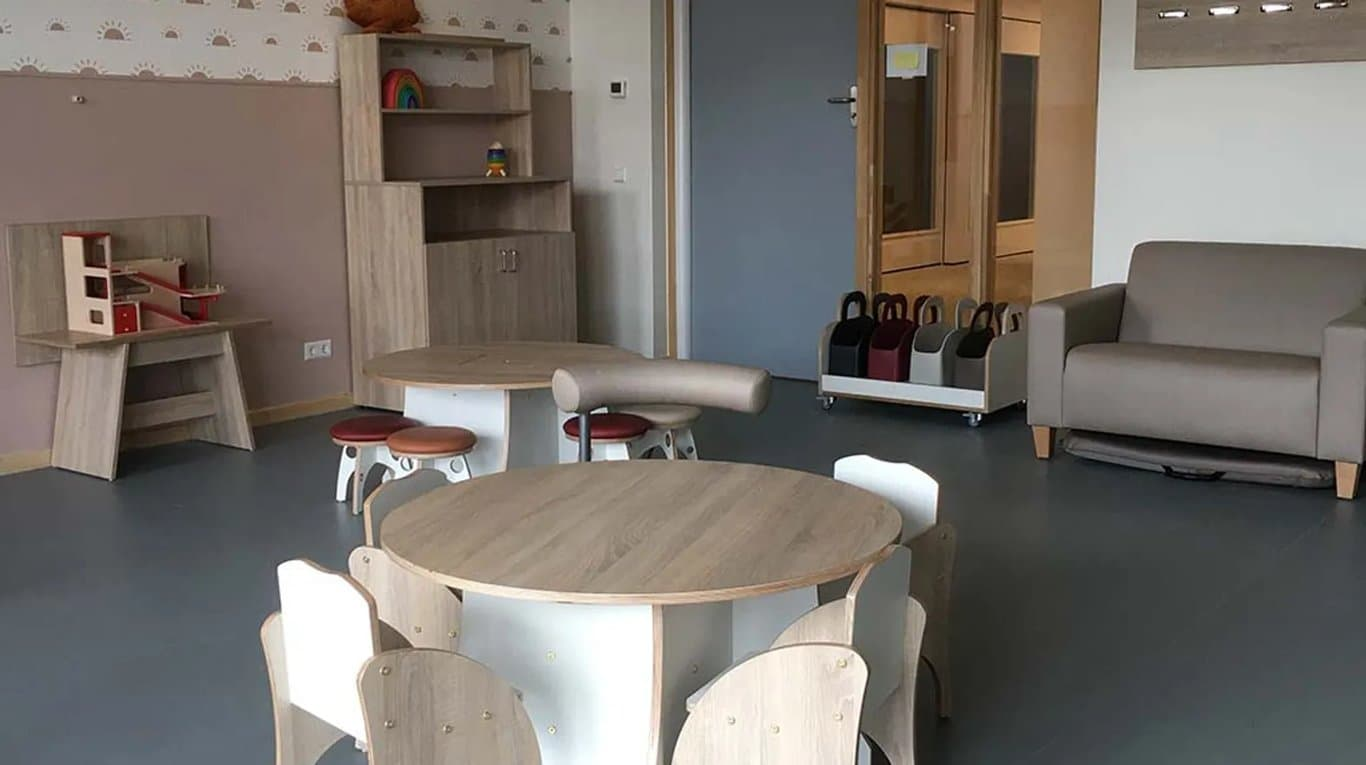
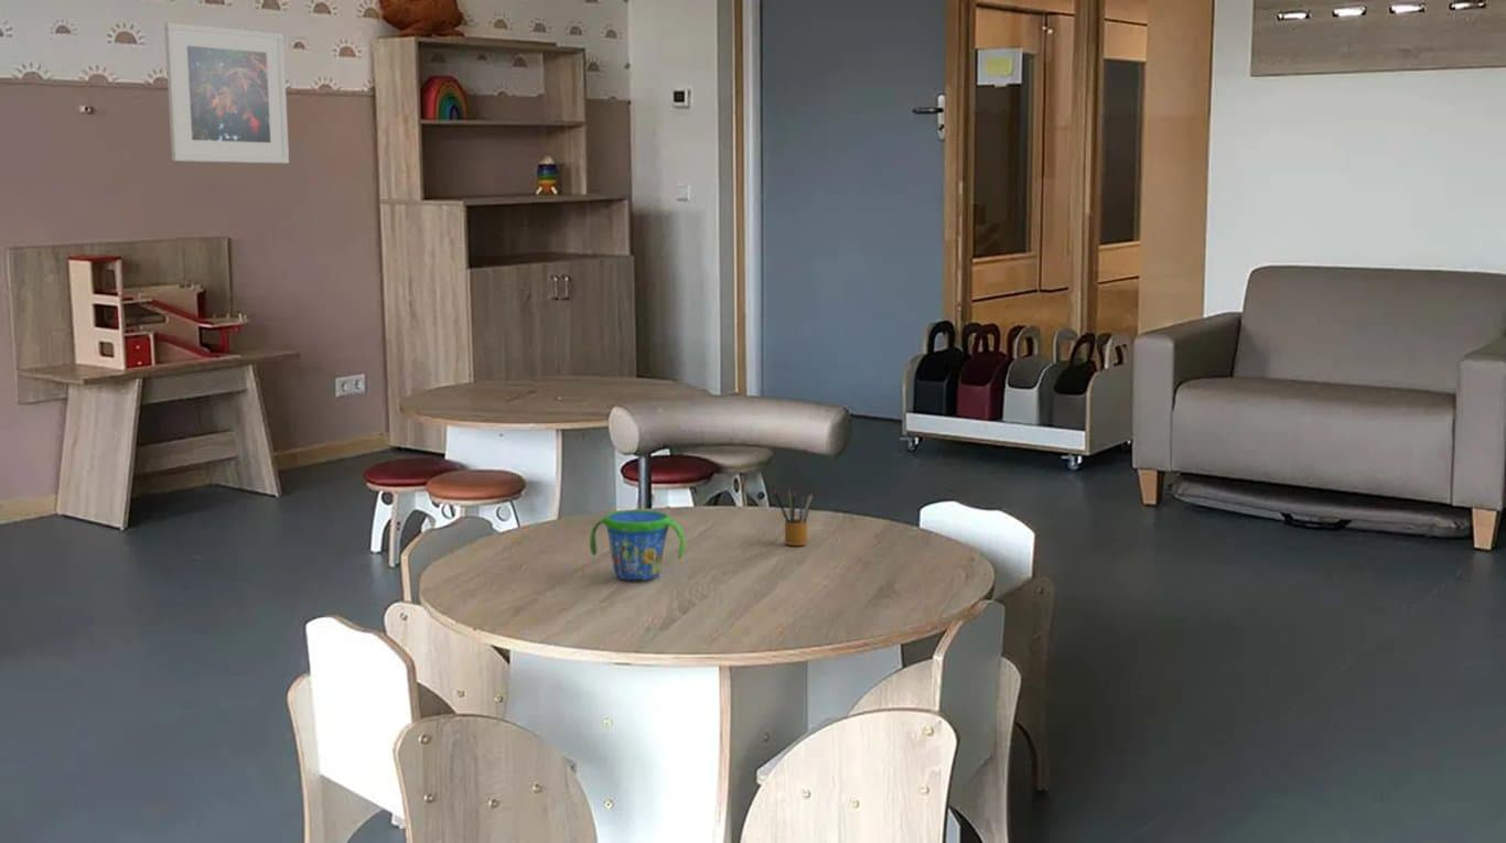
+ snack cup (637, 545)
+ pencil box (794, 516)
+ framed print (228, 95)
